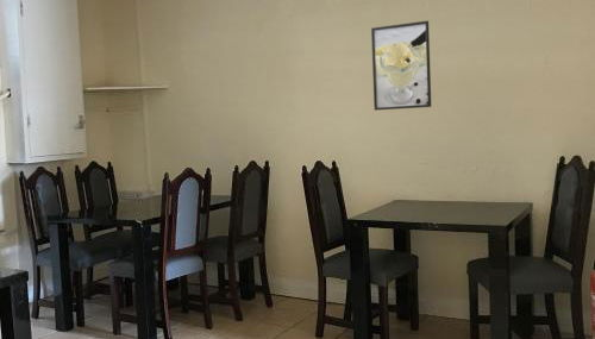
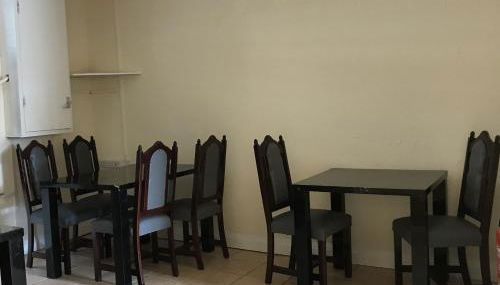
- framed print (400, 67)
